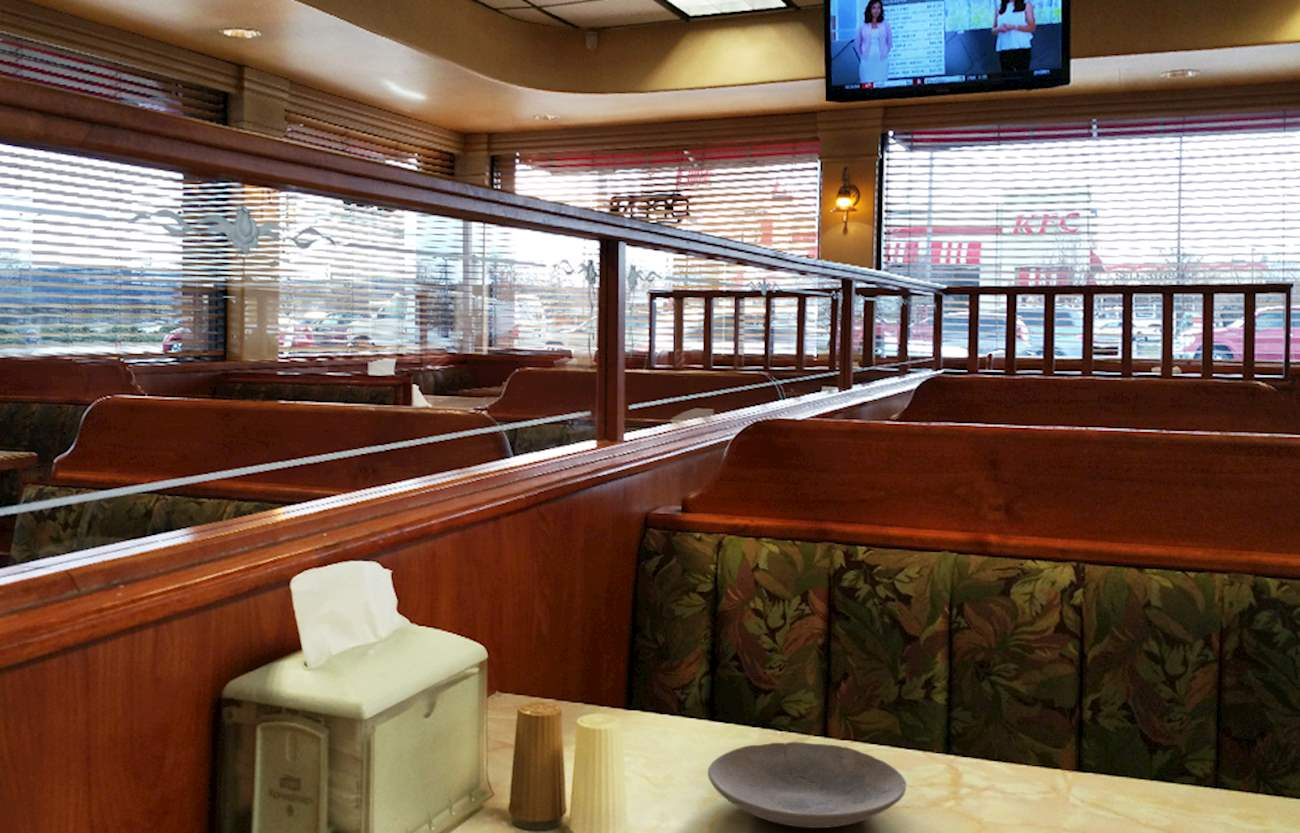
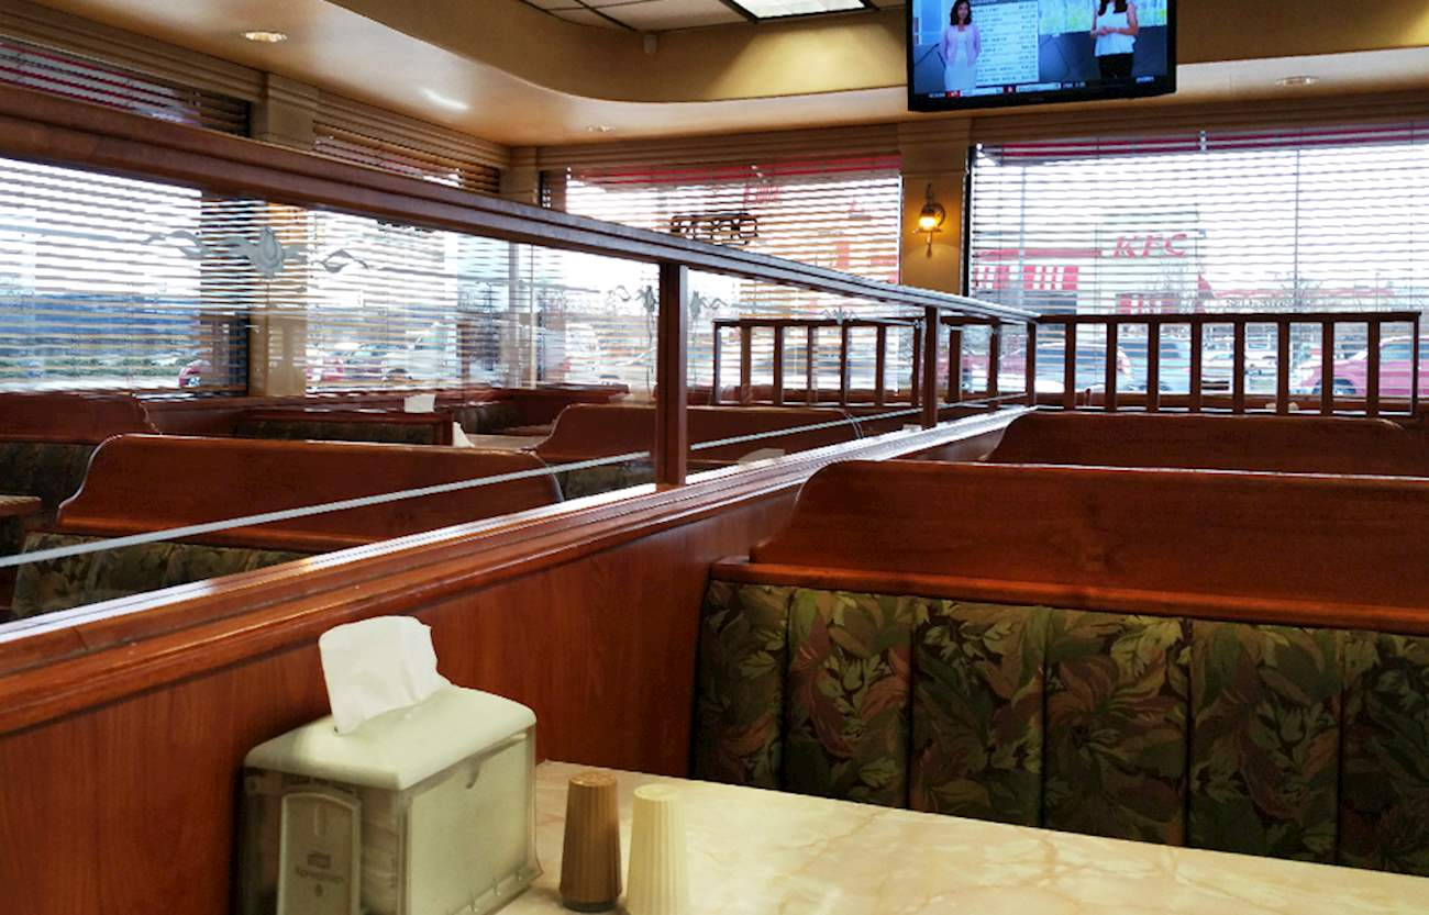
- plate (805, 790)
